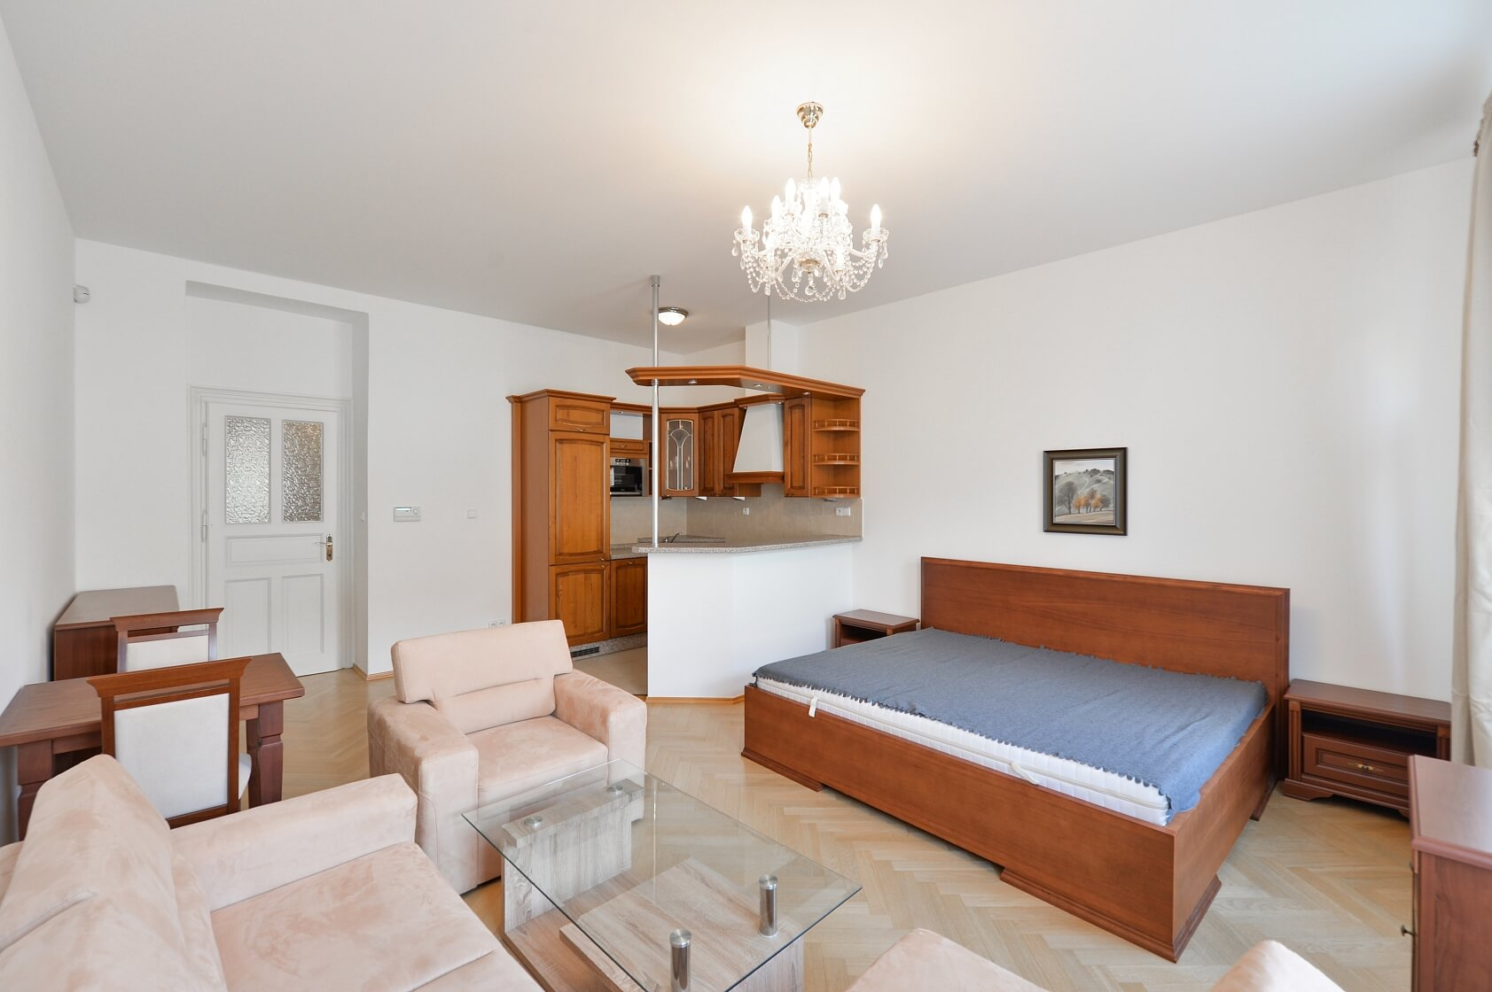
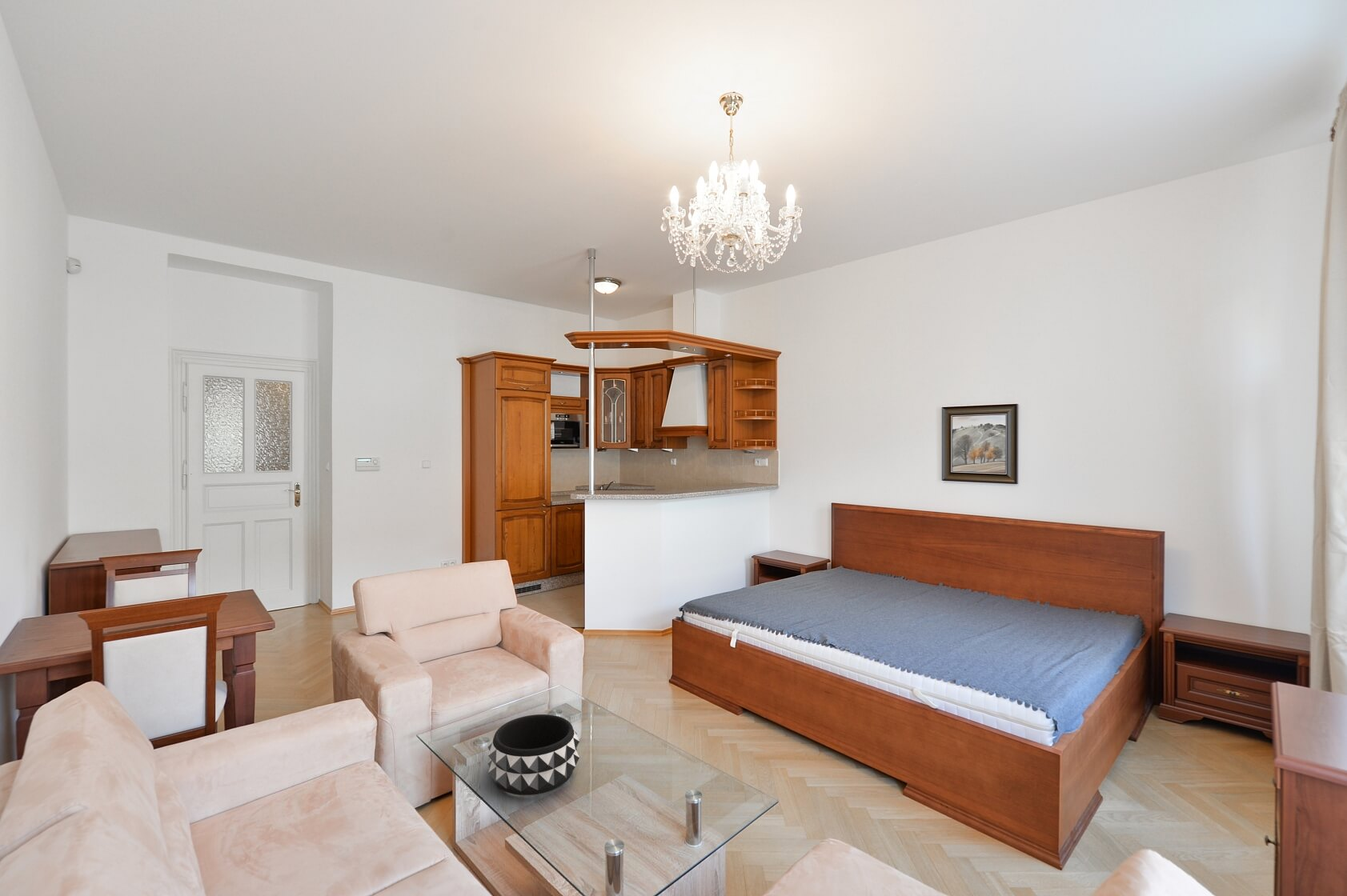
+ decorative bowl (534, 752)
